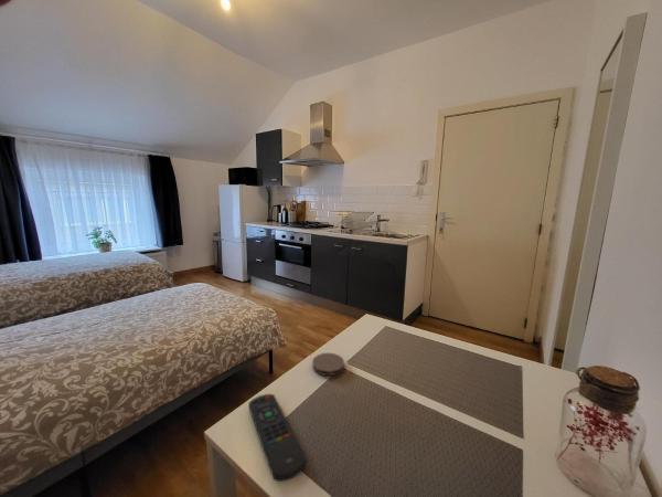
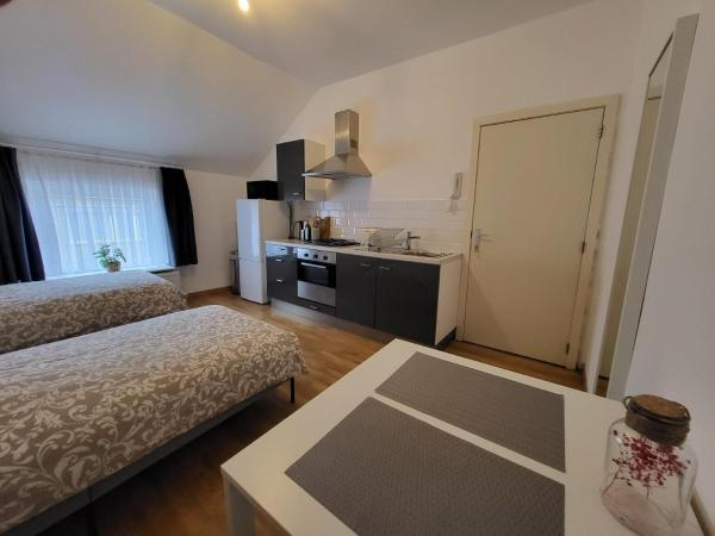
- coaster (328, 363)
- remote control (274, 430)
